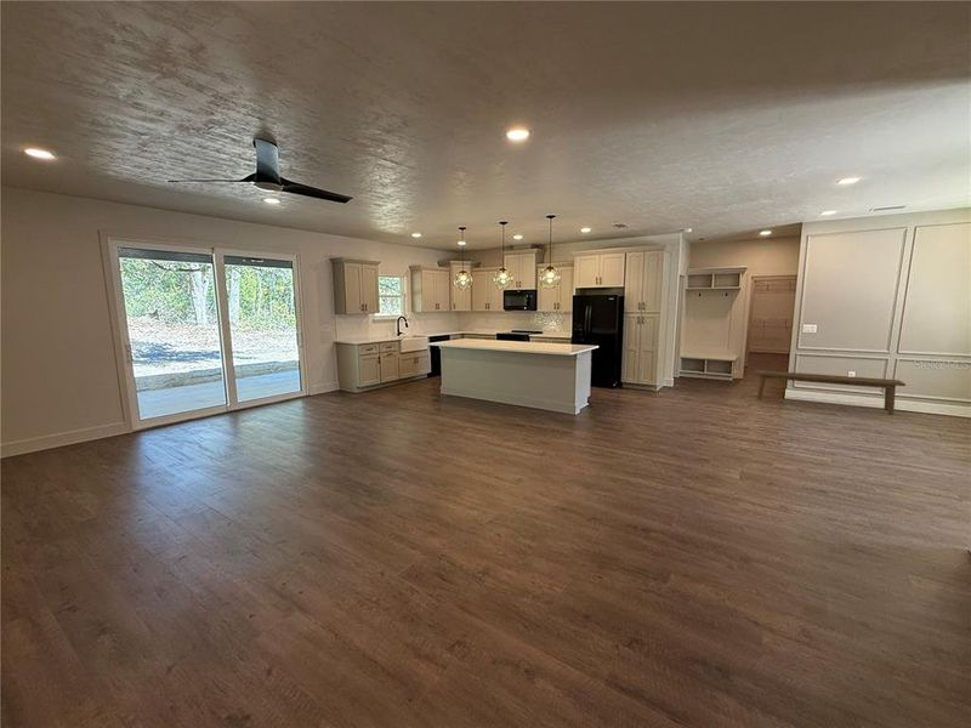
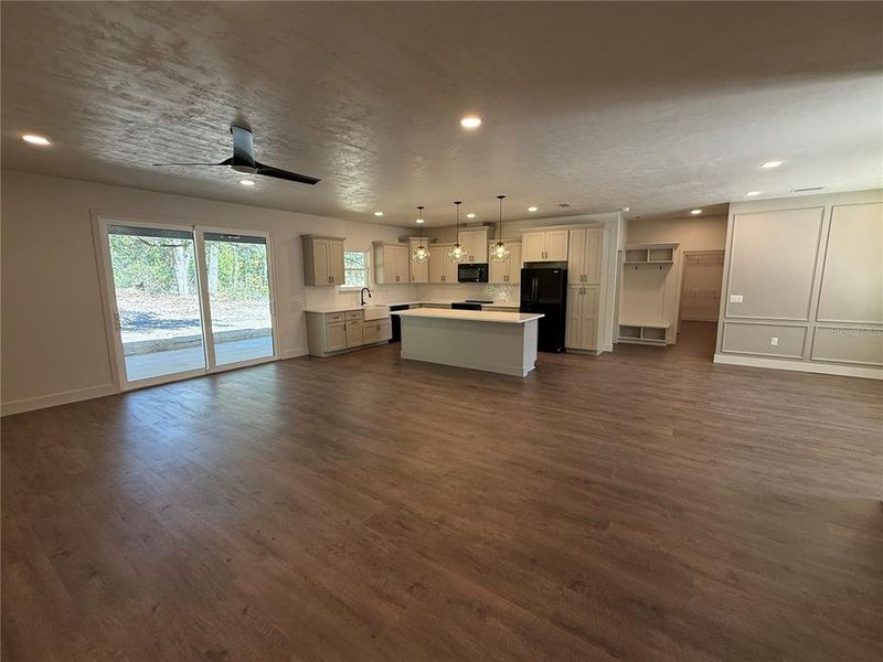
- bench (820, 382)
